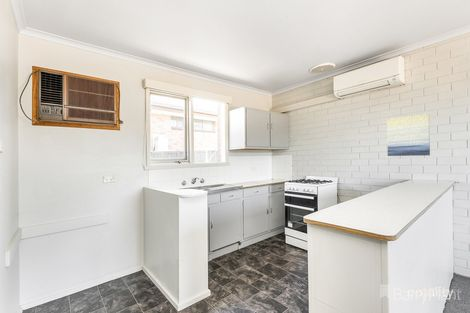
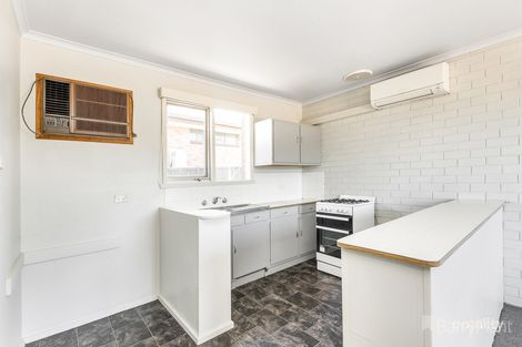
- wall art (407, 136)
